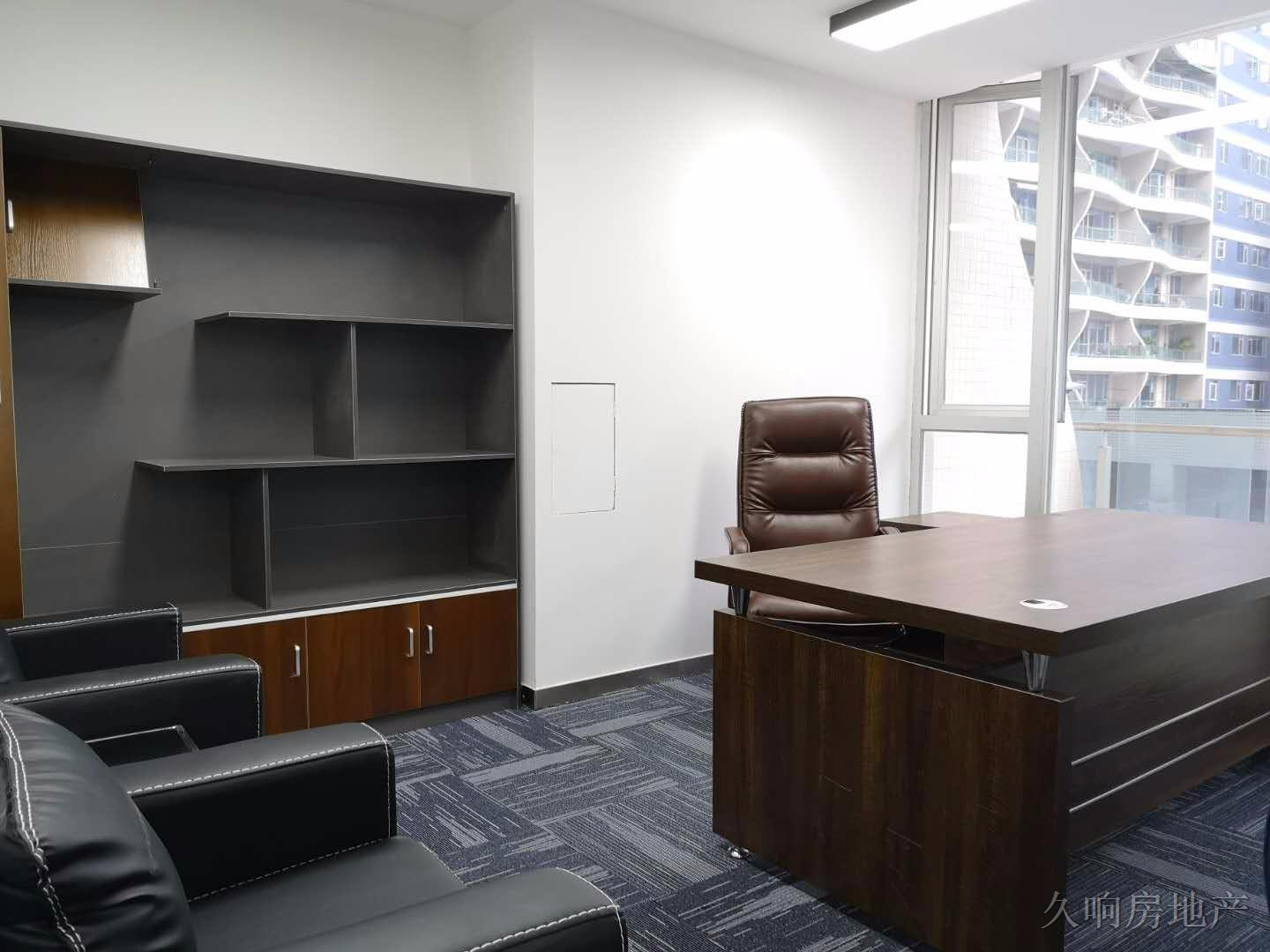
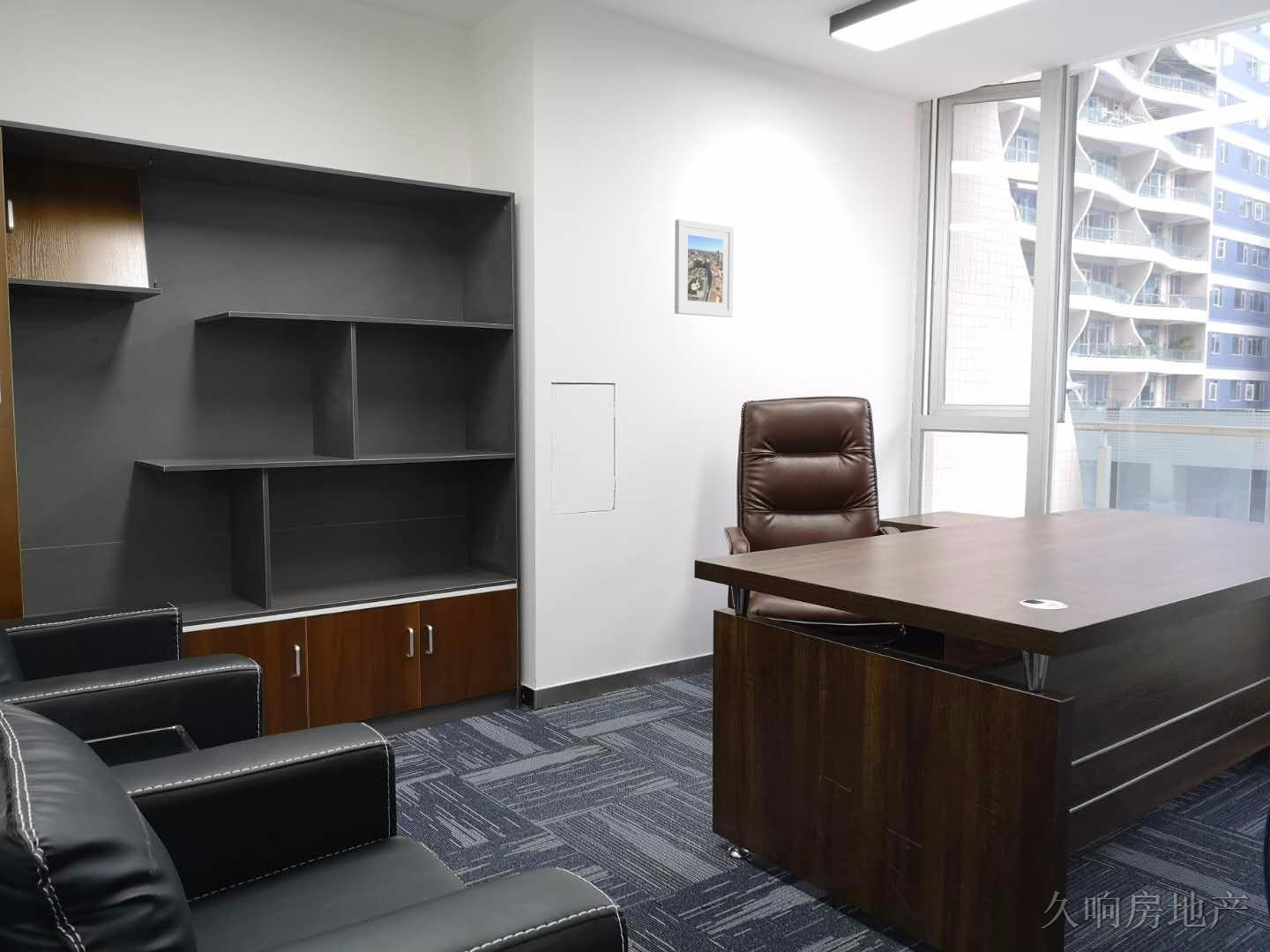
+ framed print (705, 269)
